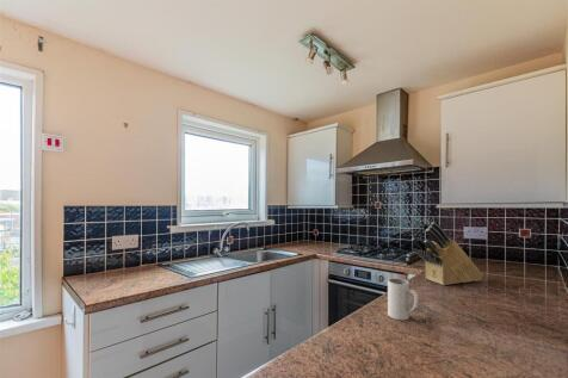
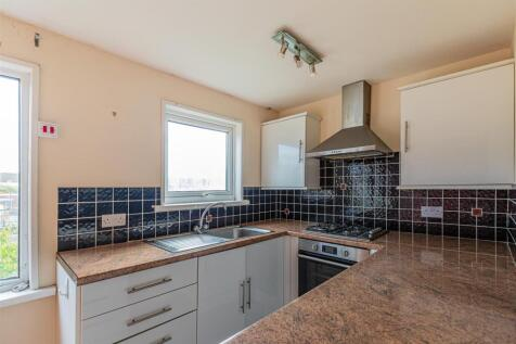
- knife block (446, 250)
- mug (402, 299)
